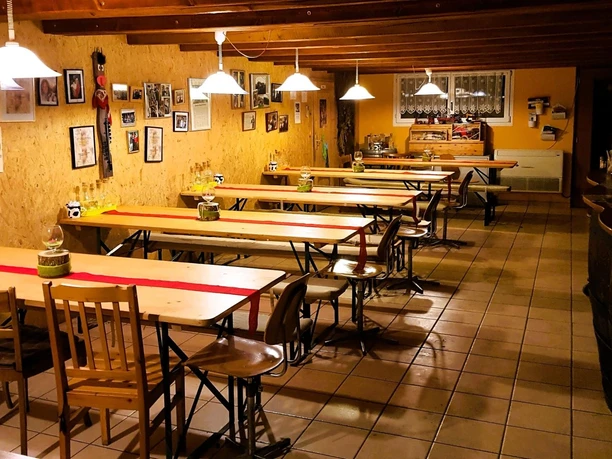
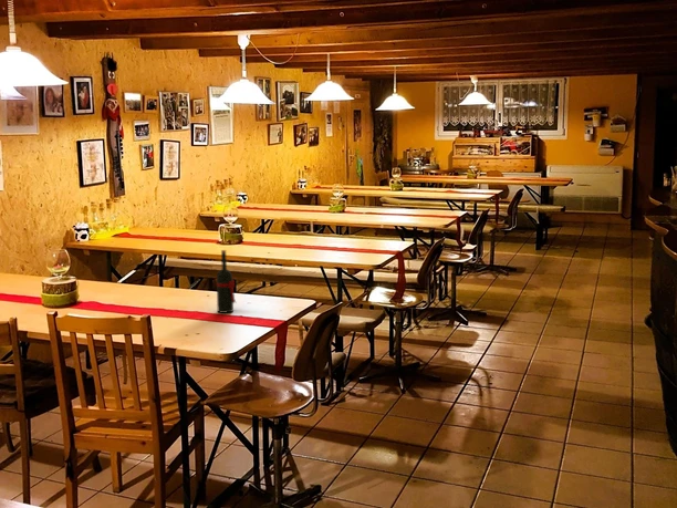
+ wine bottle (226, 280)
